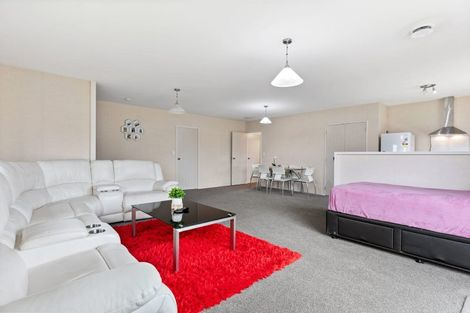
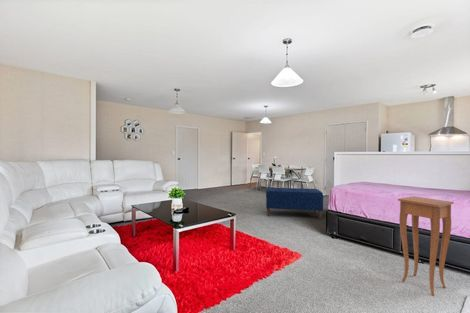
+ side table (417, 242)
+ bench (292, 202)
